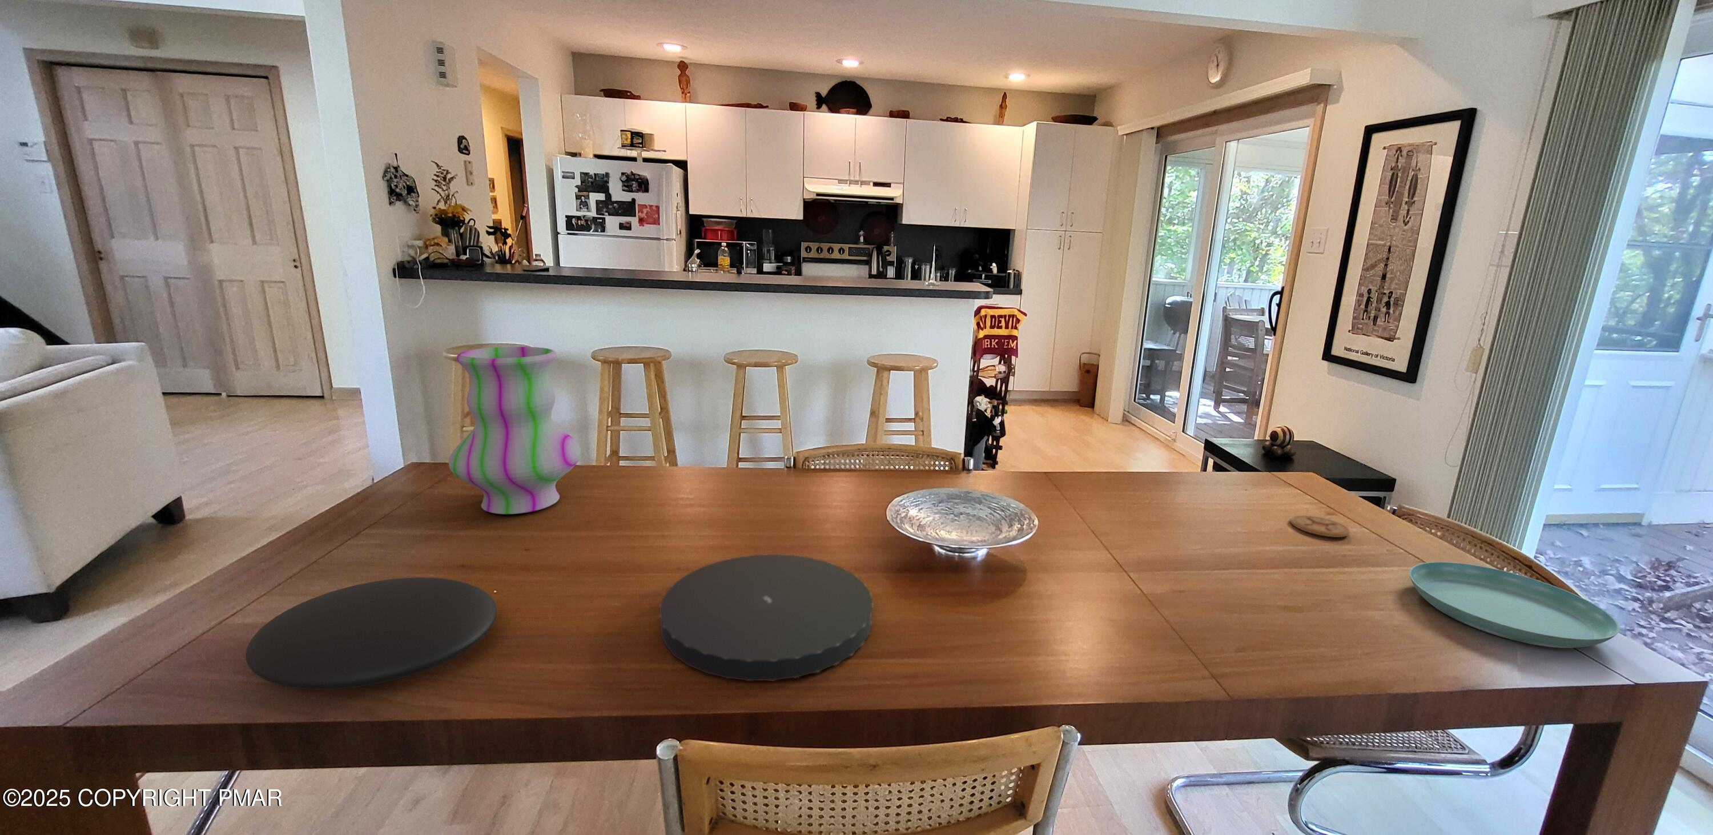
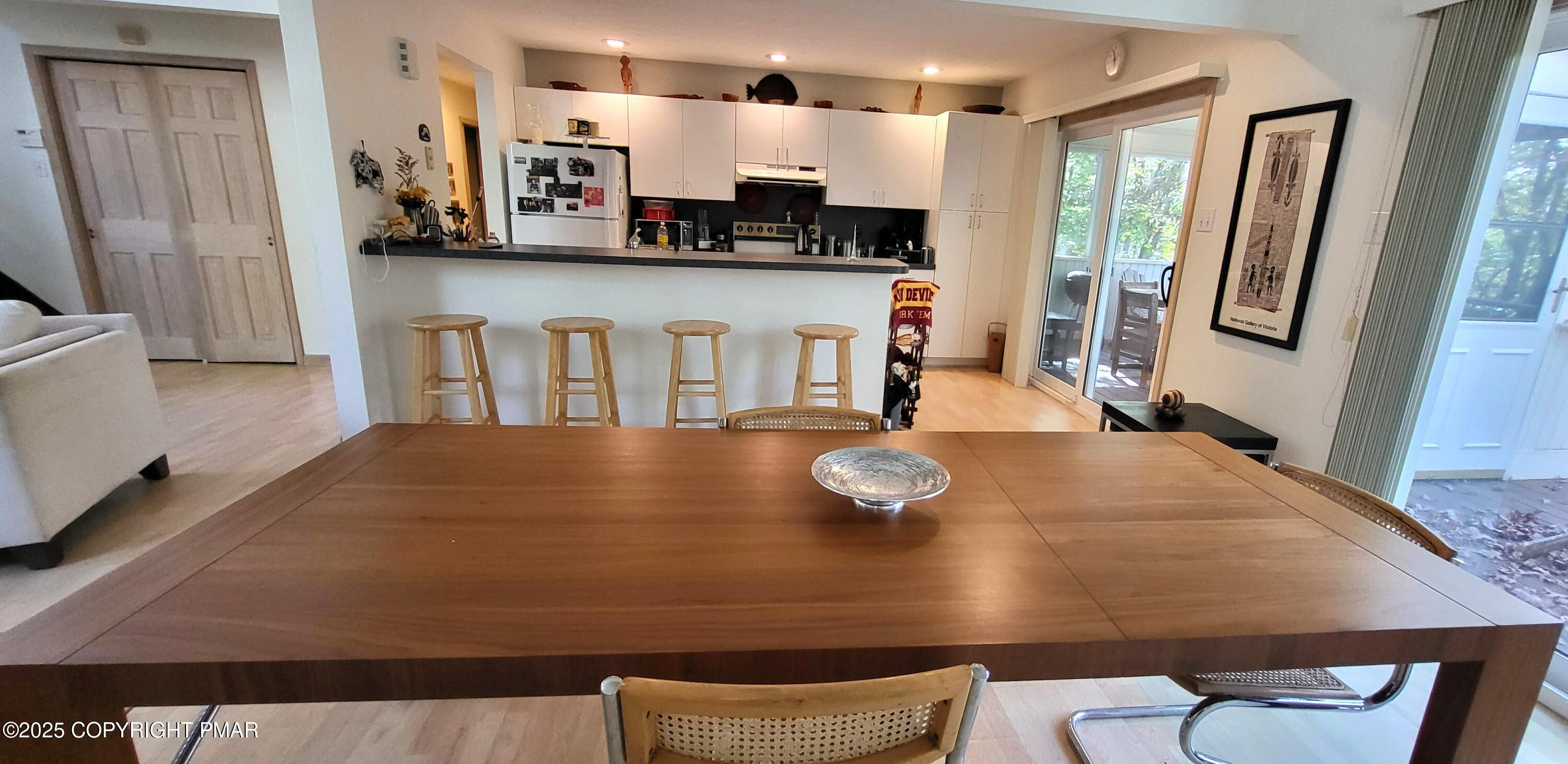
- plate (768, 609)
- saucer (1504, 604)
- vase (515, 430)
- plate (380, 626)
- coaster (1320, 526)
